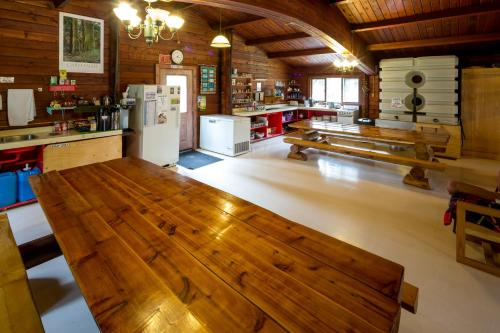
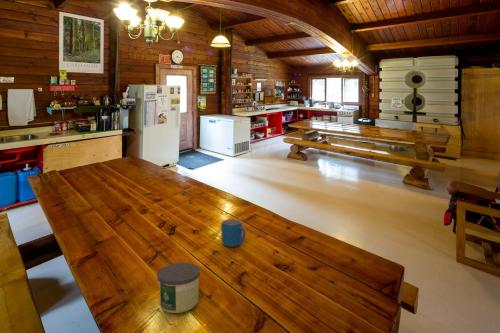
+ candle (179, 287)
+ mug (234, 233)
